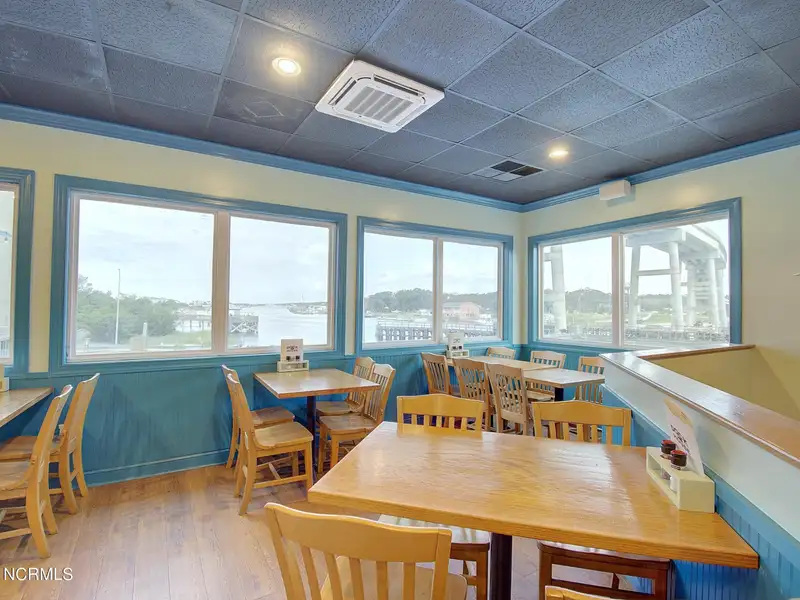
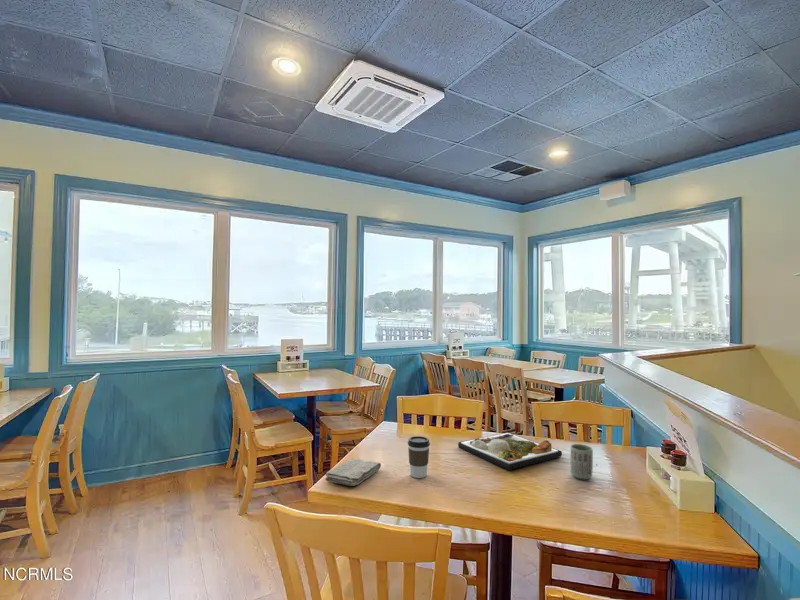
+ dinner plate (508, 445)
+ cup (581, 461)
+ coffee cup (418, 456)
+ washcloth (353, 470)
